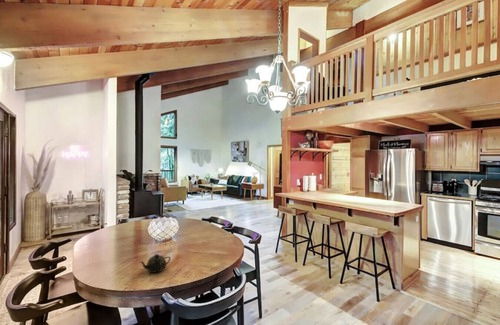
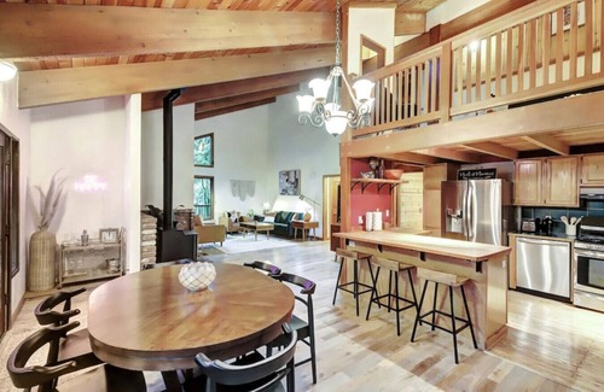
- teapot (155, 262)
